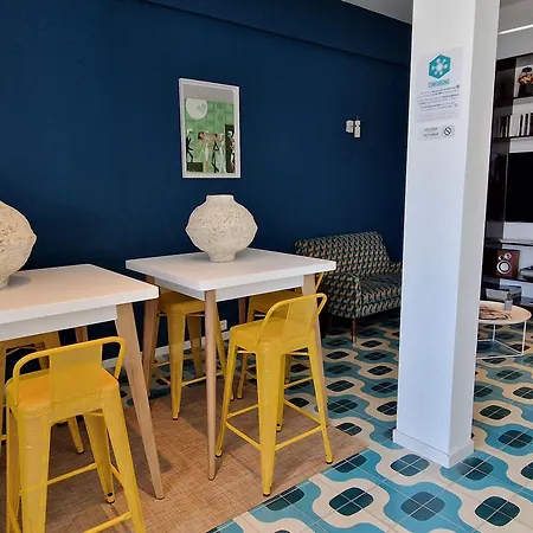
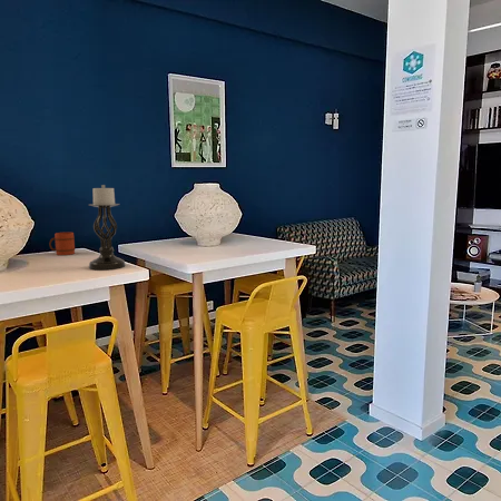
+ mug (61, 243)
+ candle holder (105, 226)
